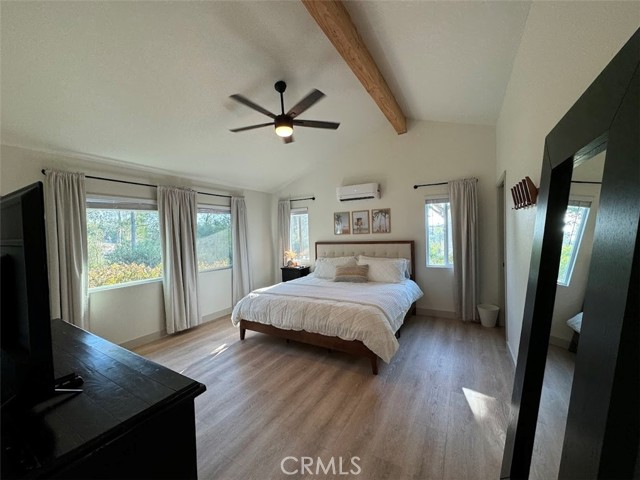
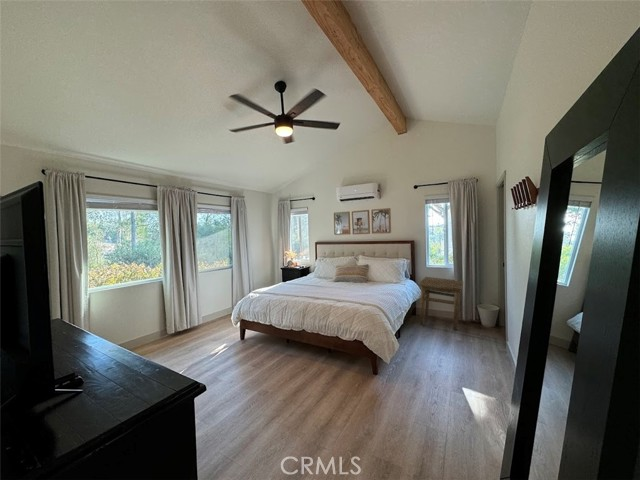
+ side table (440, 302)
